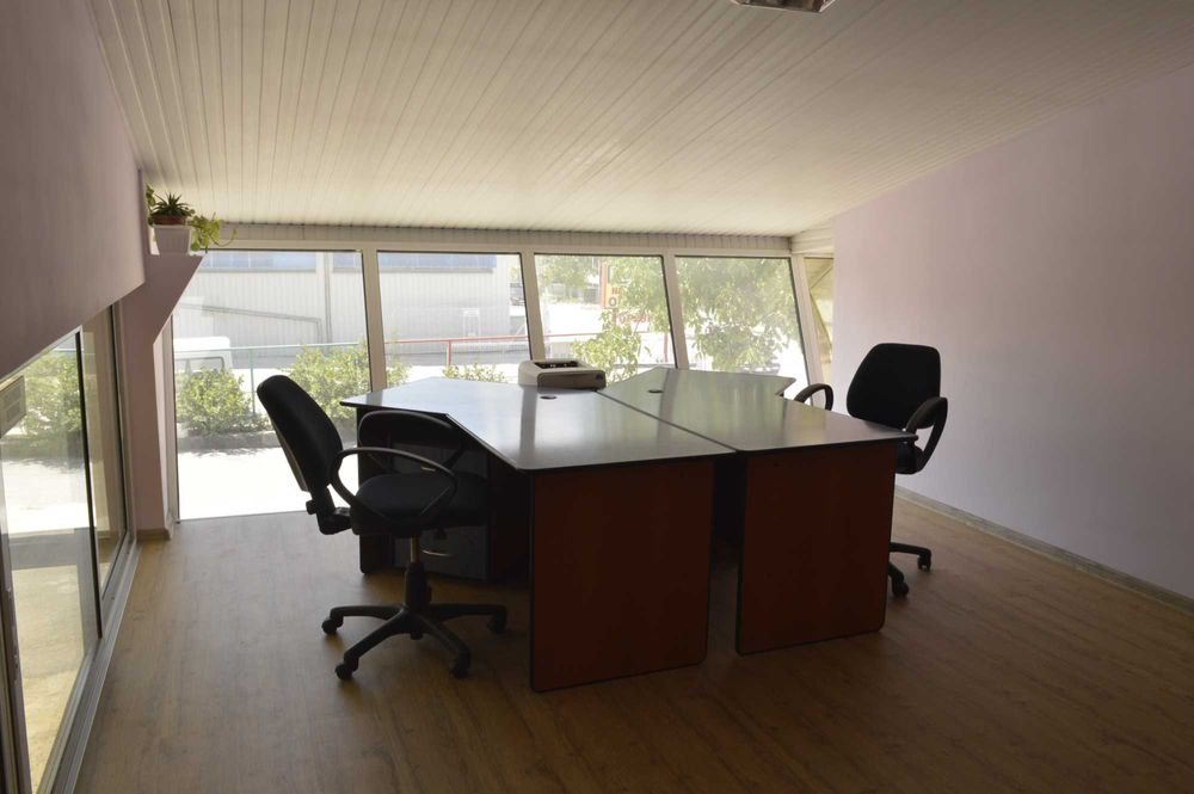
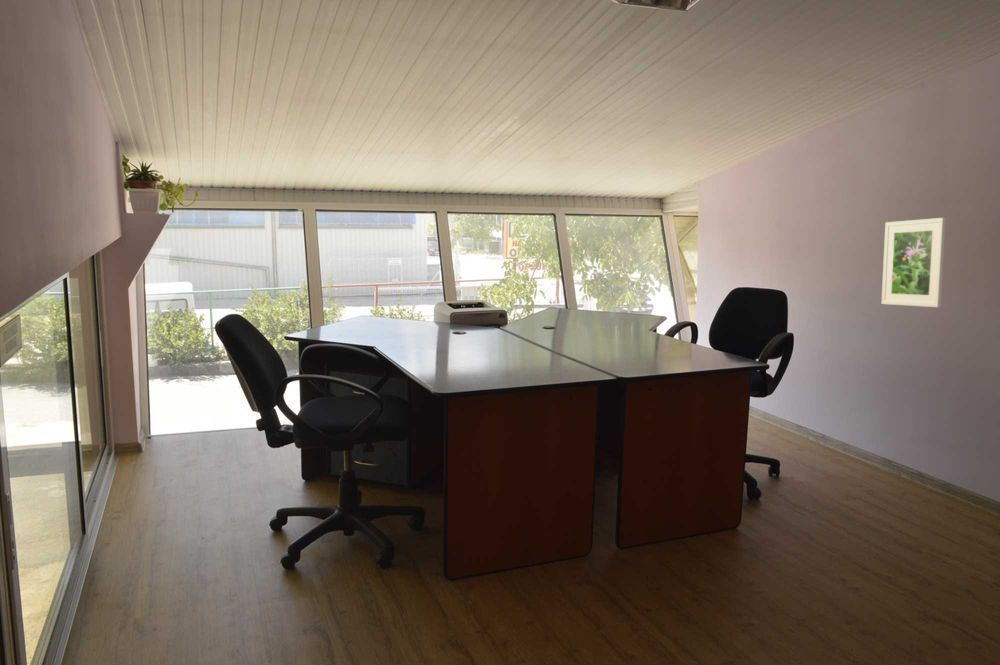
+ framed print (911, 263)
